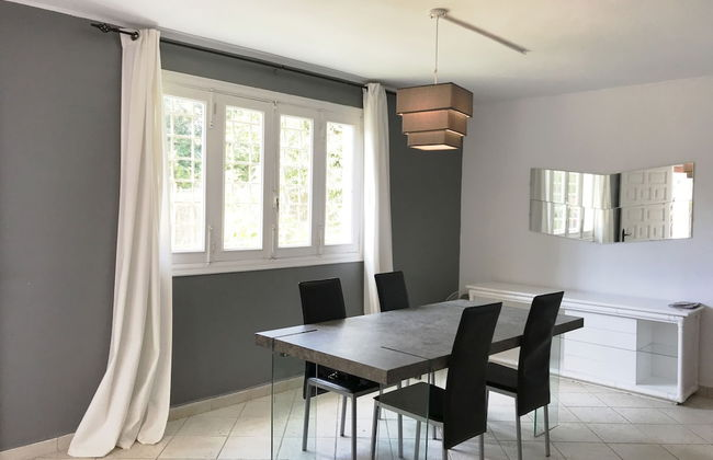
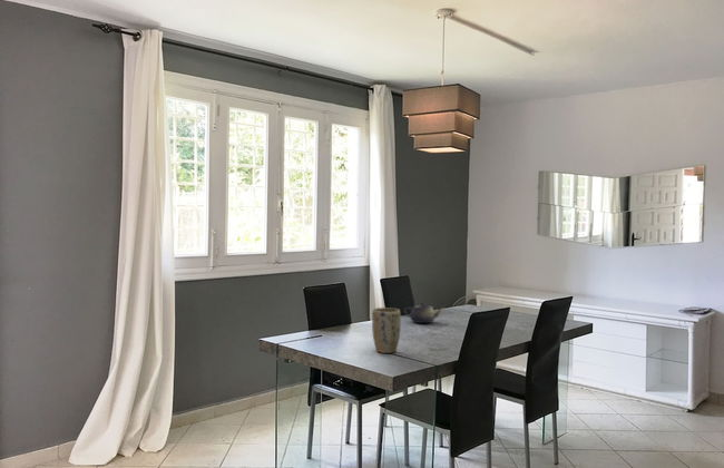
+ plant pot (385, 330)
+ teapot (423, 312)
